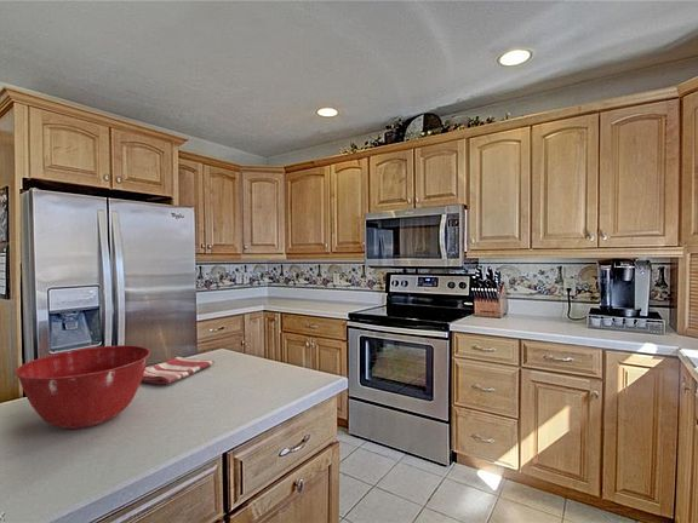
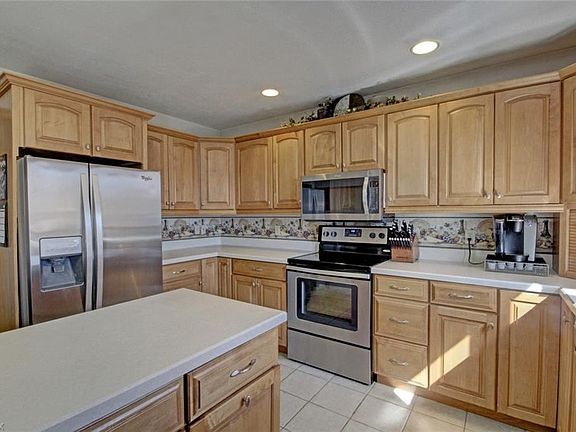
- dish towel (173, 368)
- mixing bowl (88, 387)
